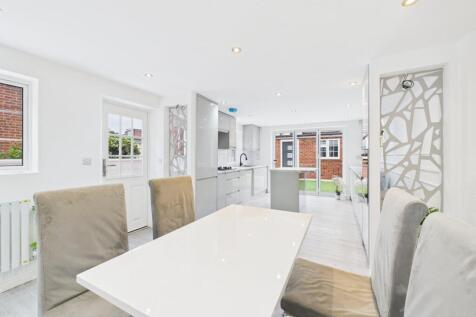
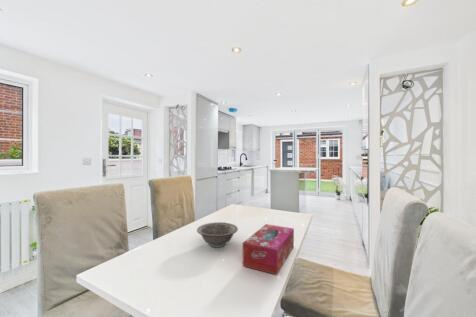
+ tissue box (270, 245)
+ decorative bowl (217, 236)
